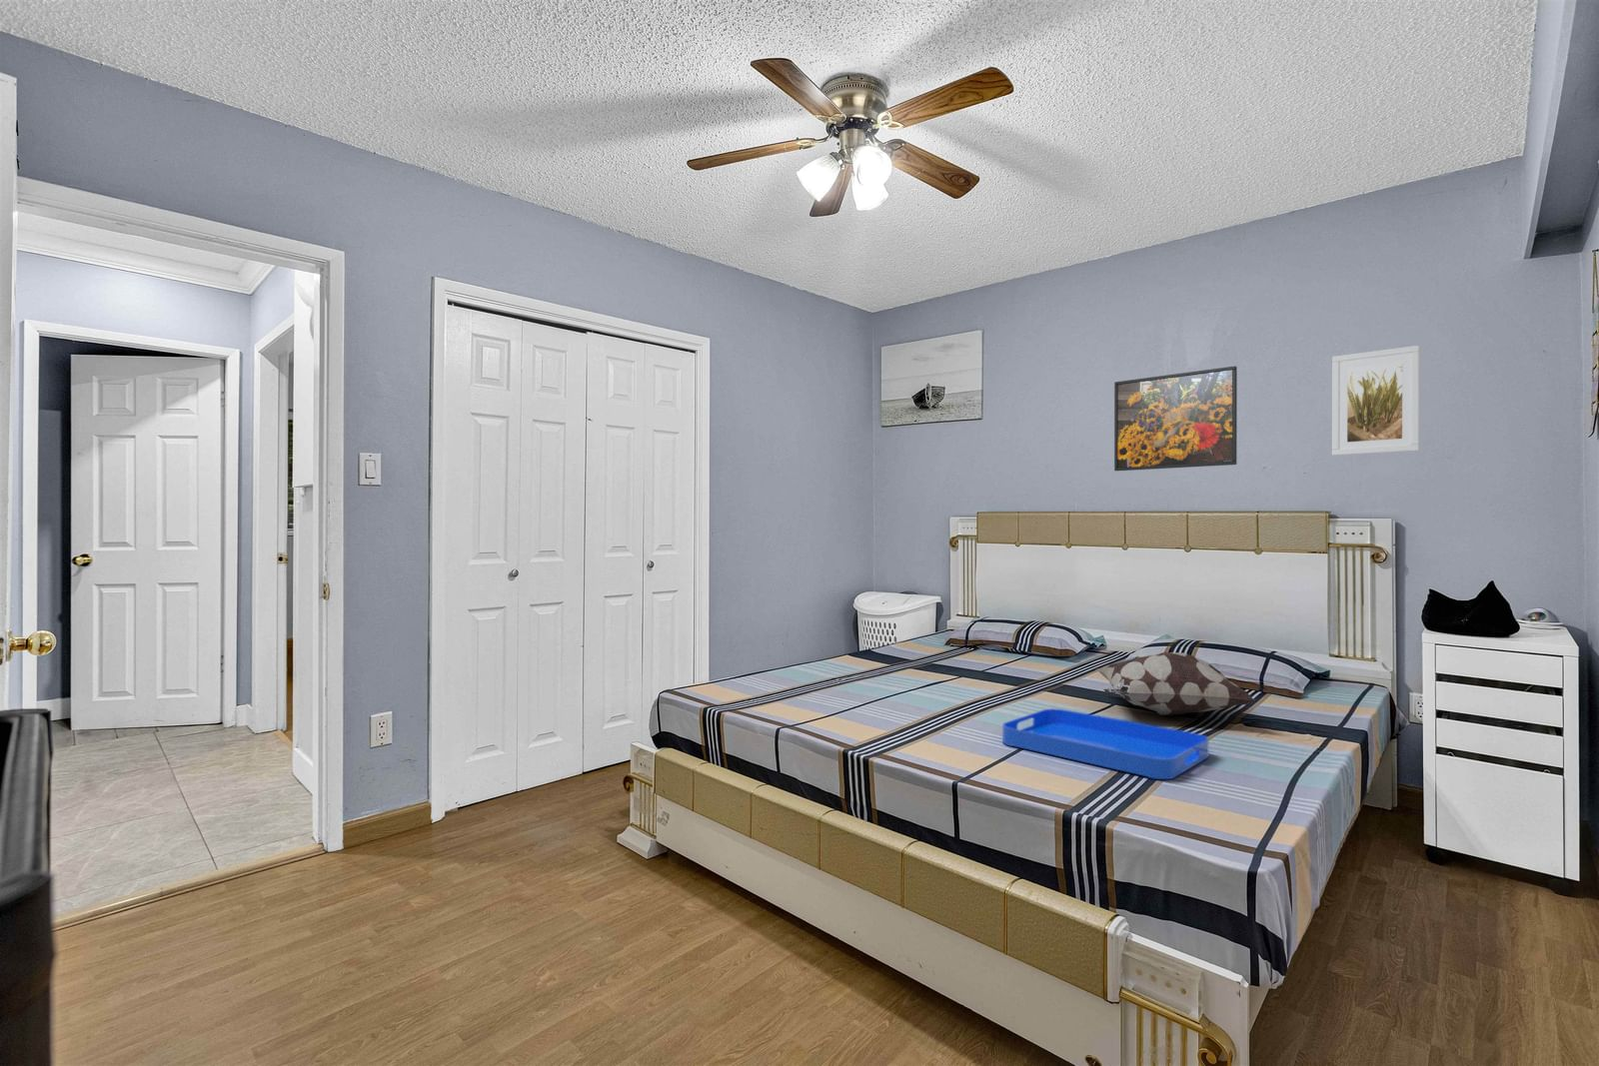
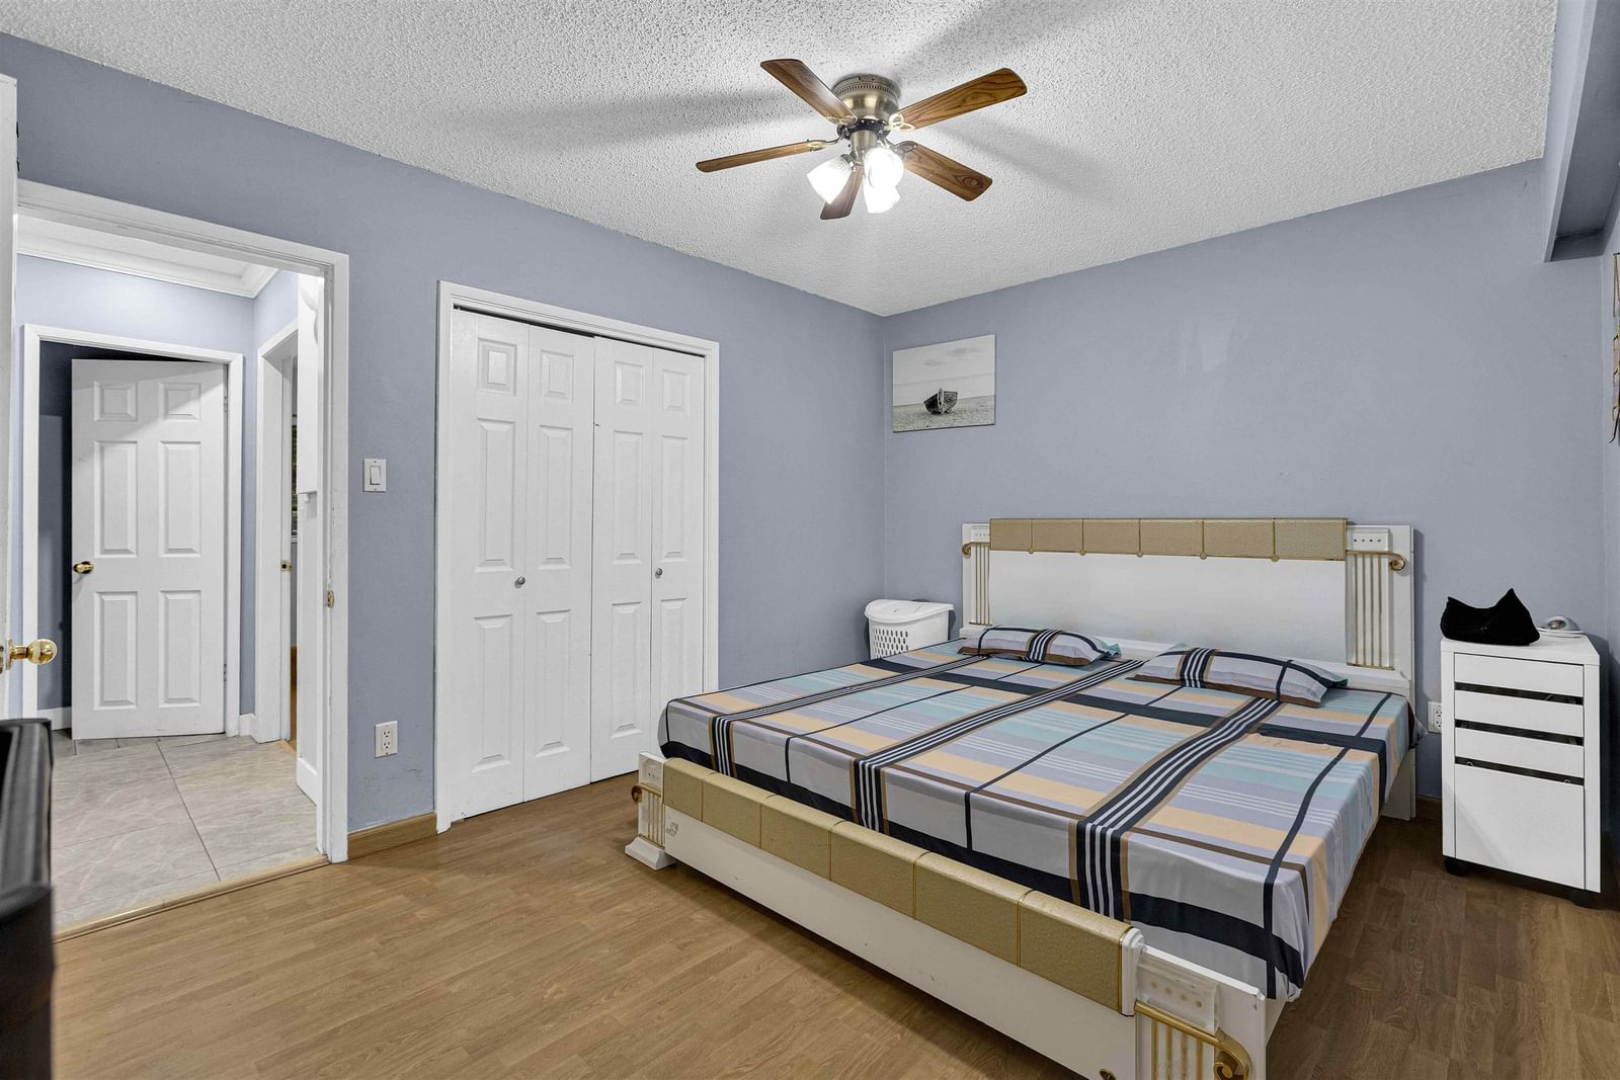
- serving tray (1102, 739)
- decorative pillow (1166, 683)
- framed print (1374, 402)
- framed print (1172, 421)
